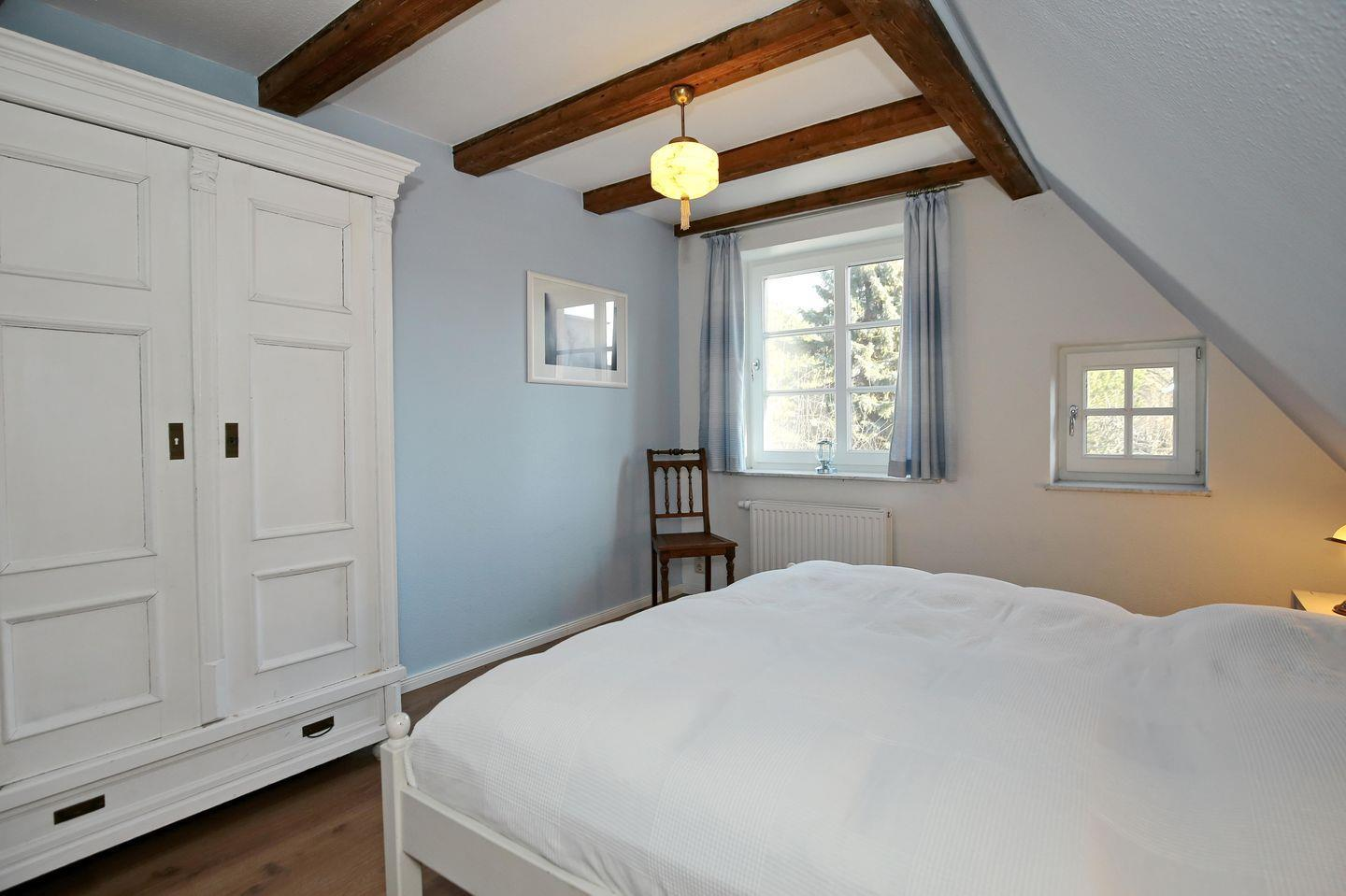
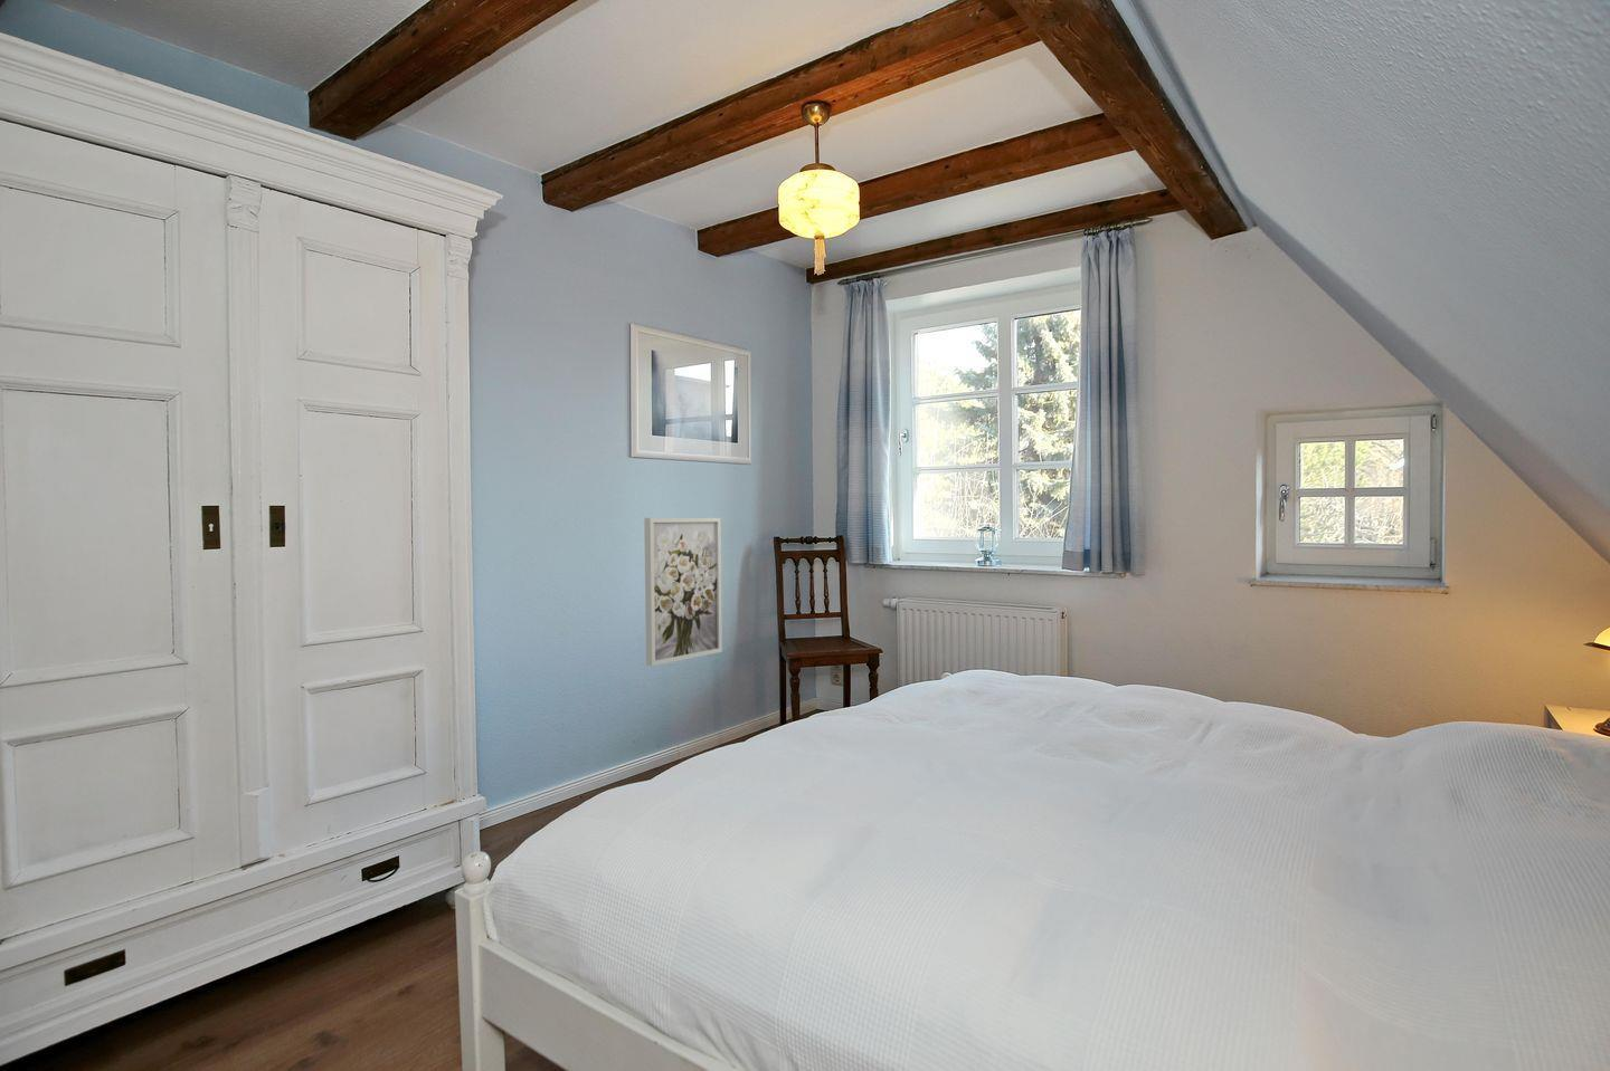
+ wall art (684, 587)
